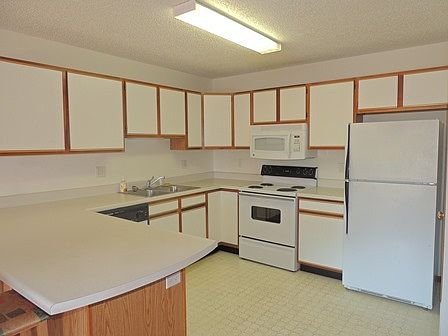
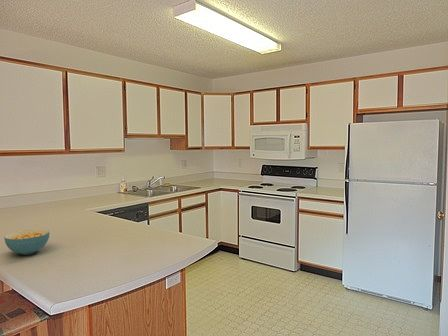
+ cereal bowl (28, 243)
